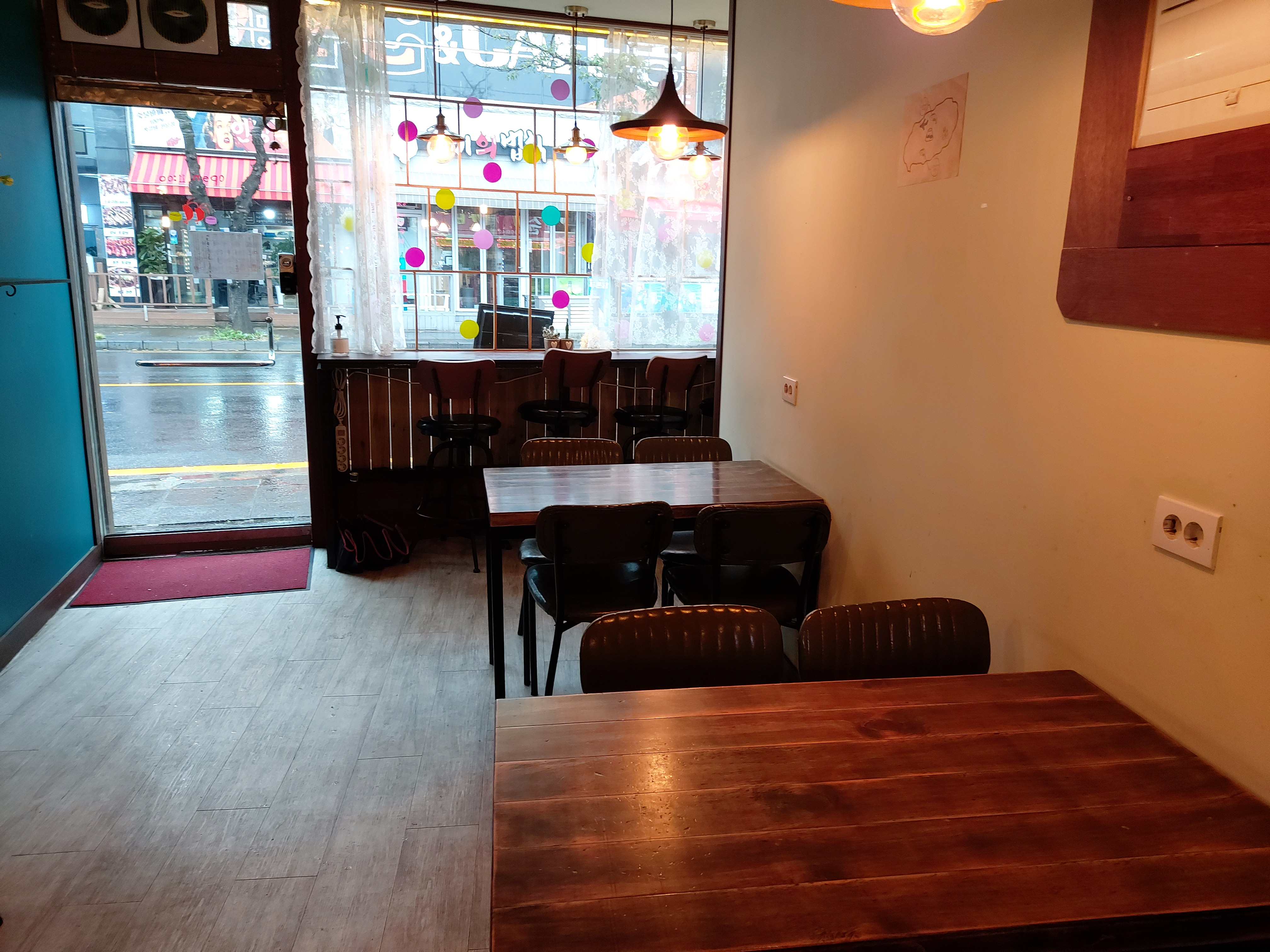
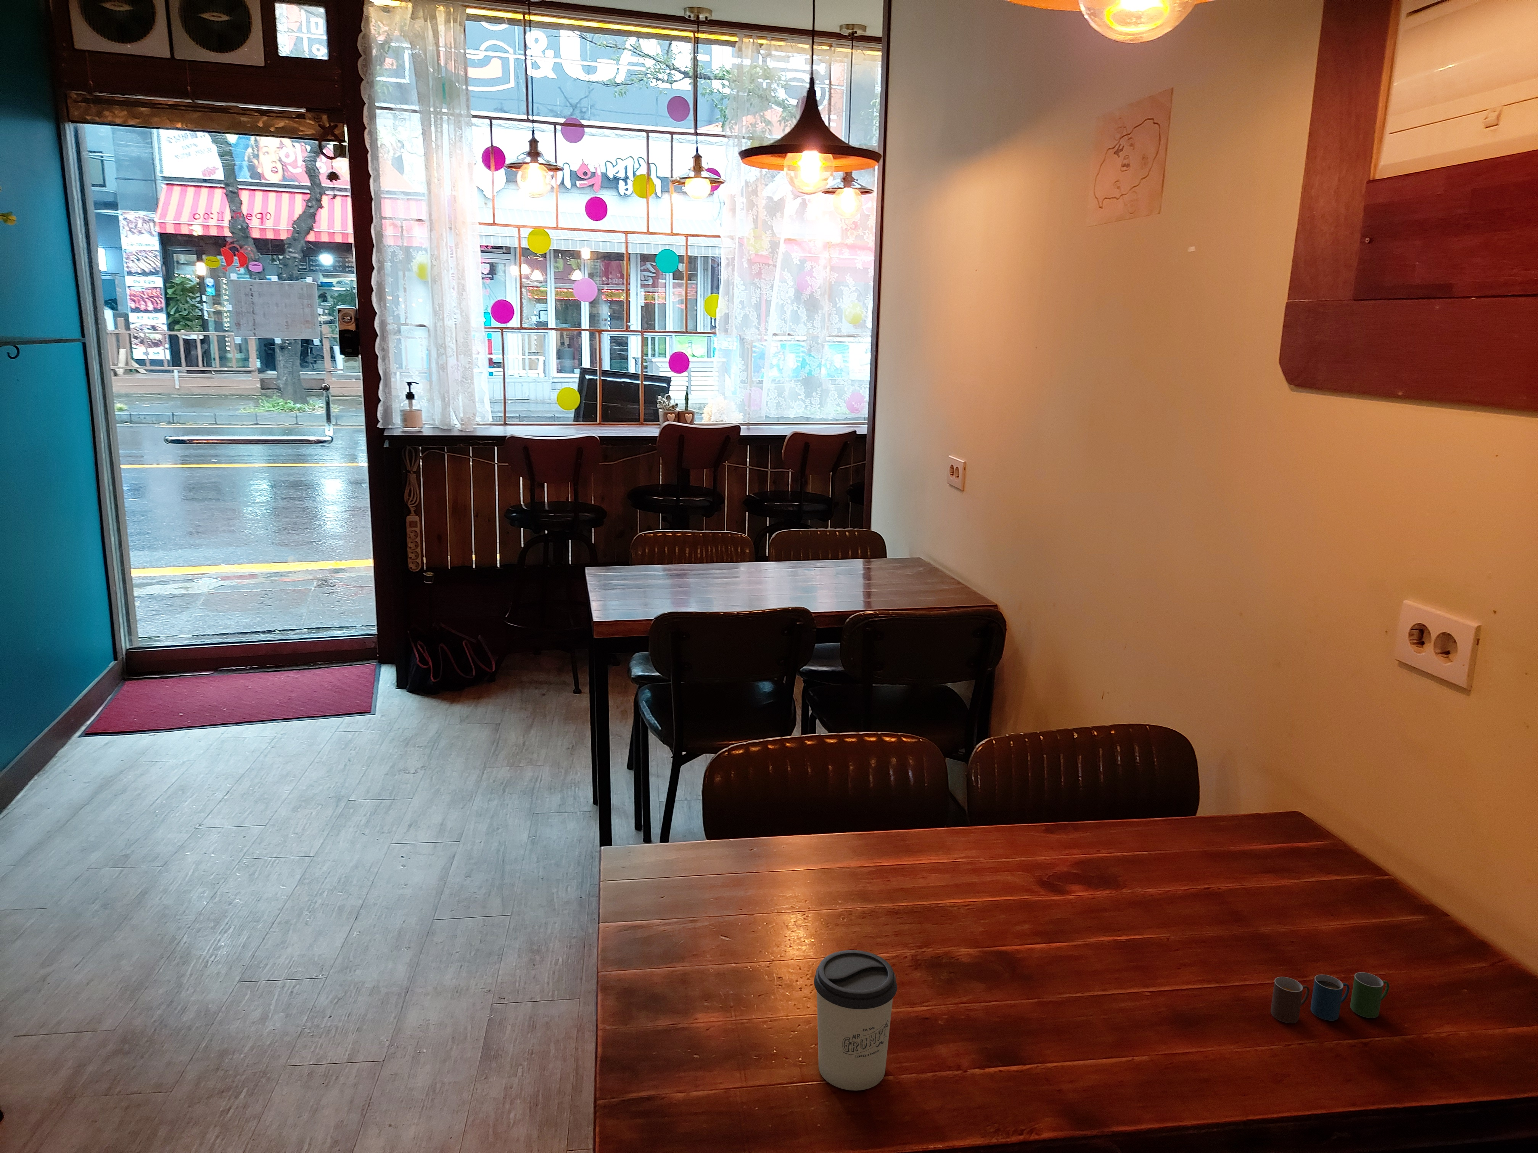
+ cup (854, 1020)
+ cup (1332, 986)
